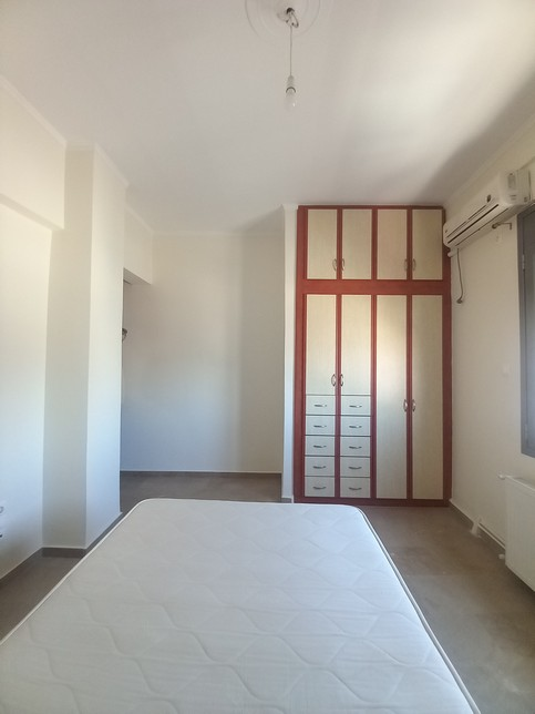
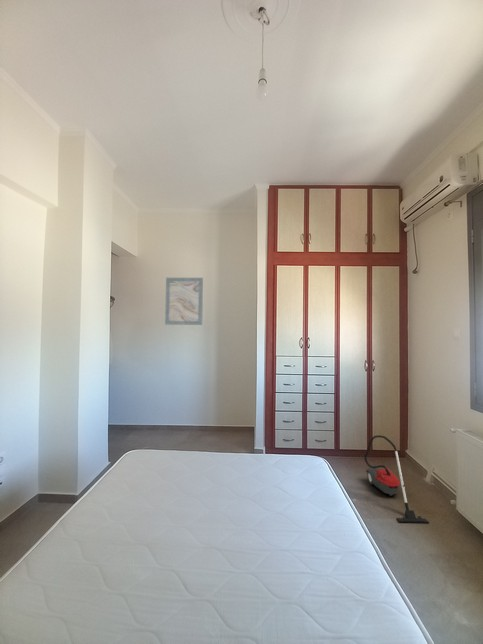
+ vacuum cleaner (386, 467)
+ wall art (184, 301)
